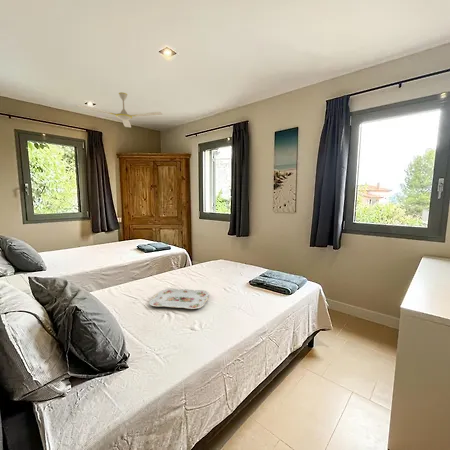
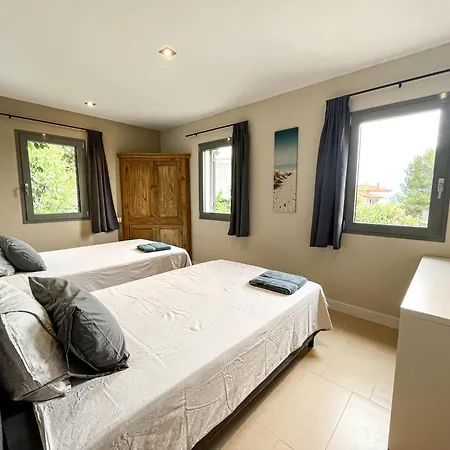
- ceiling fan (122, 110)
- serving tray (180, 298)
